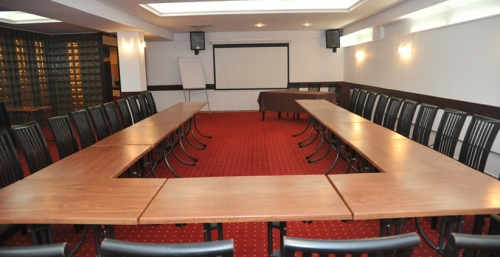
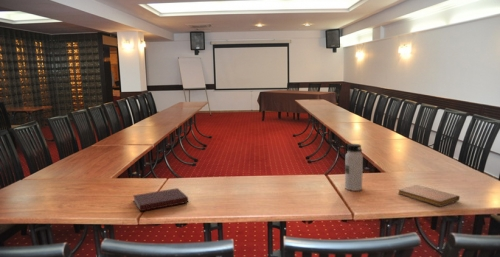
+ notebook (427, 194)
+ notebook (160, 199)
+ water bottle (353, 166)
